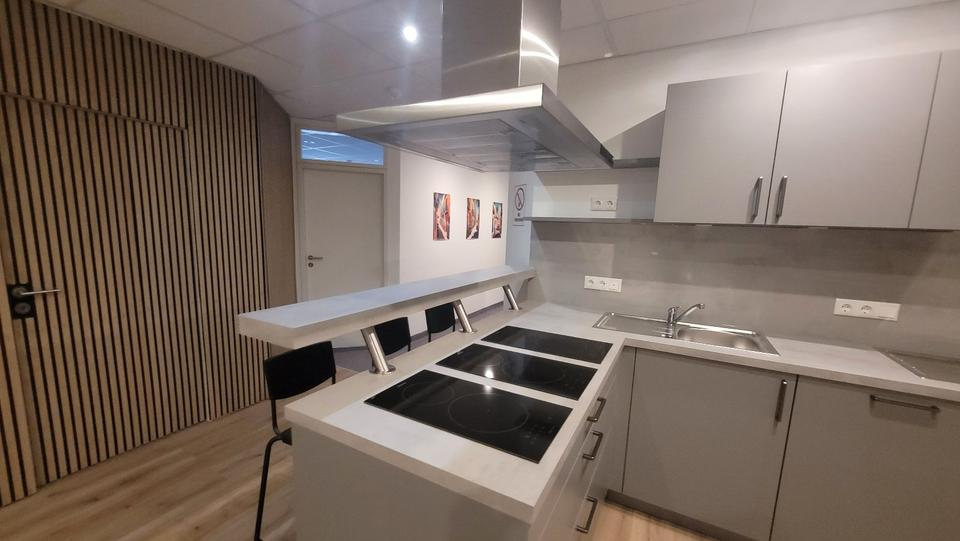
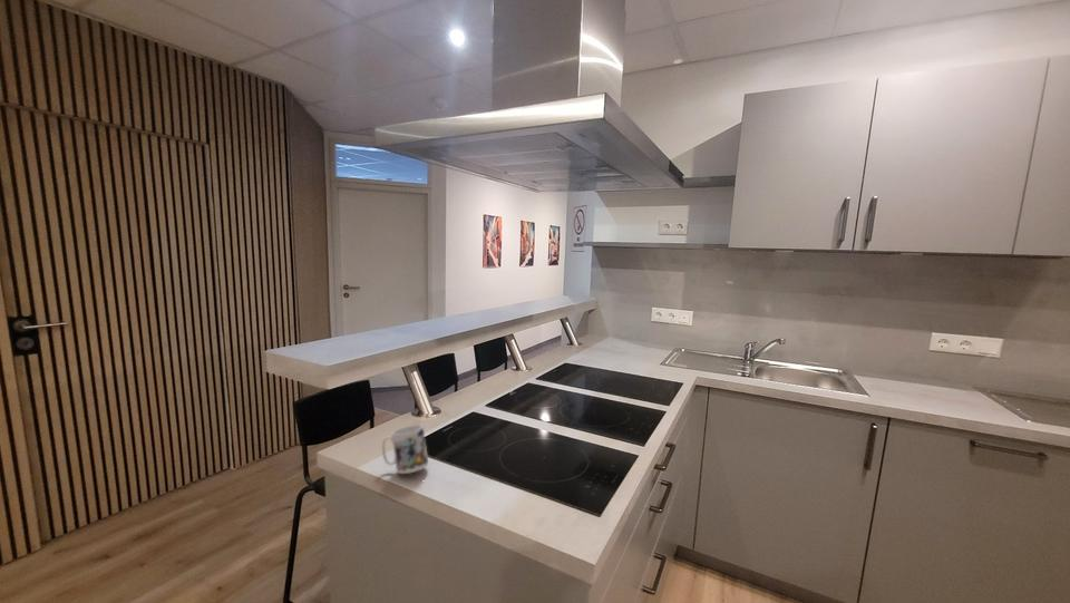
+ mug (405, 449)
